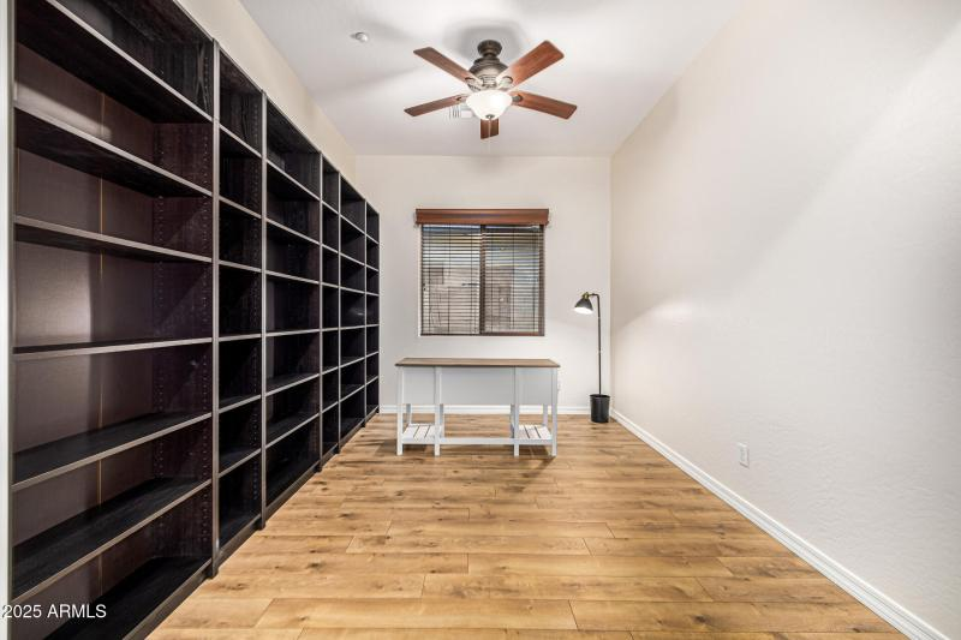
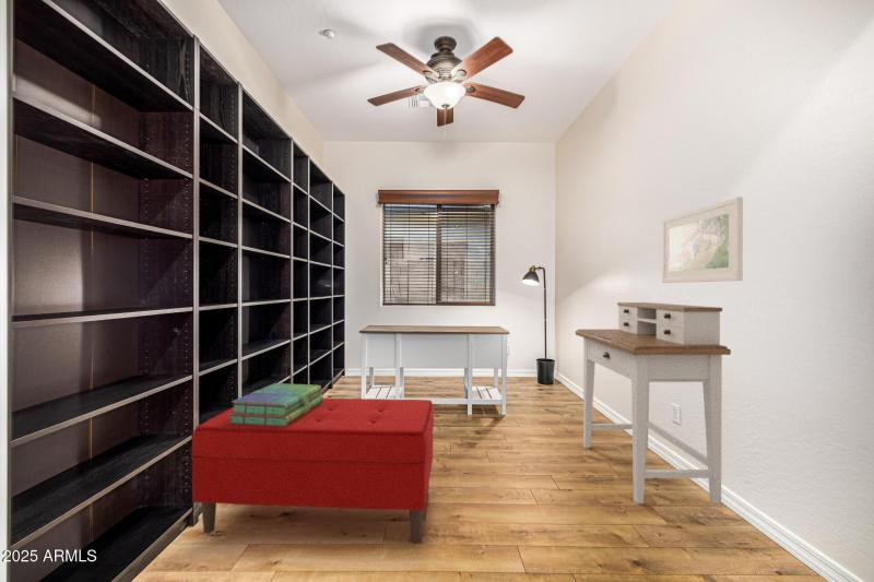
+ stack of books (280, 402)
+ desk (638, 388)
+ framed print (696, 246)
+ bench (326, 461)
